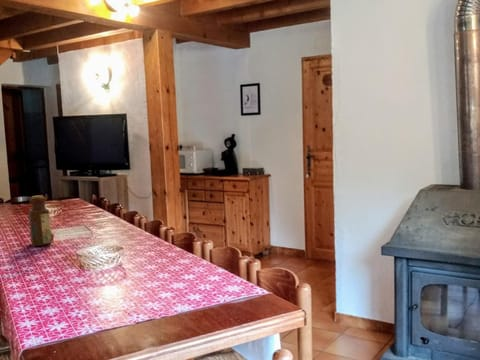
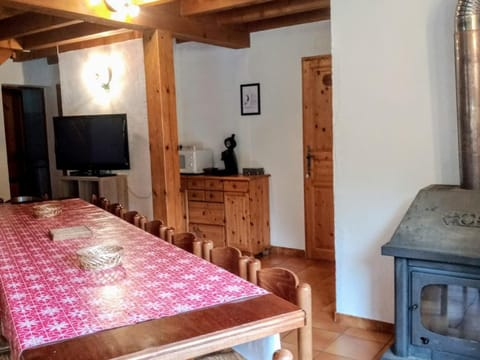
- bottle (39, 220)
